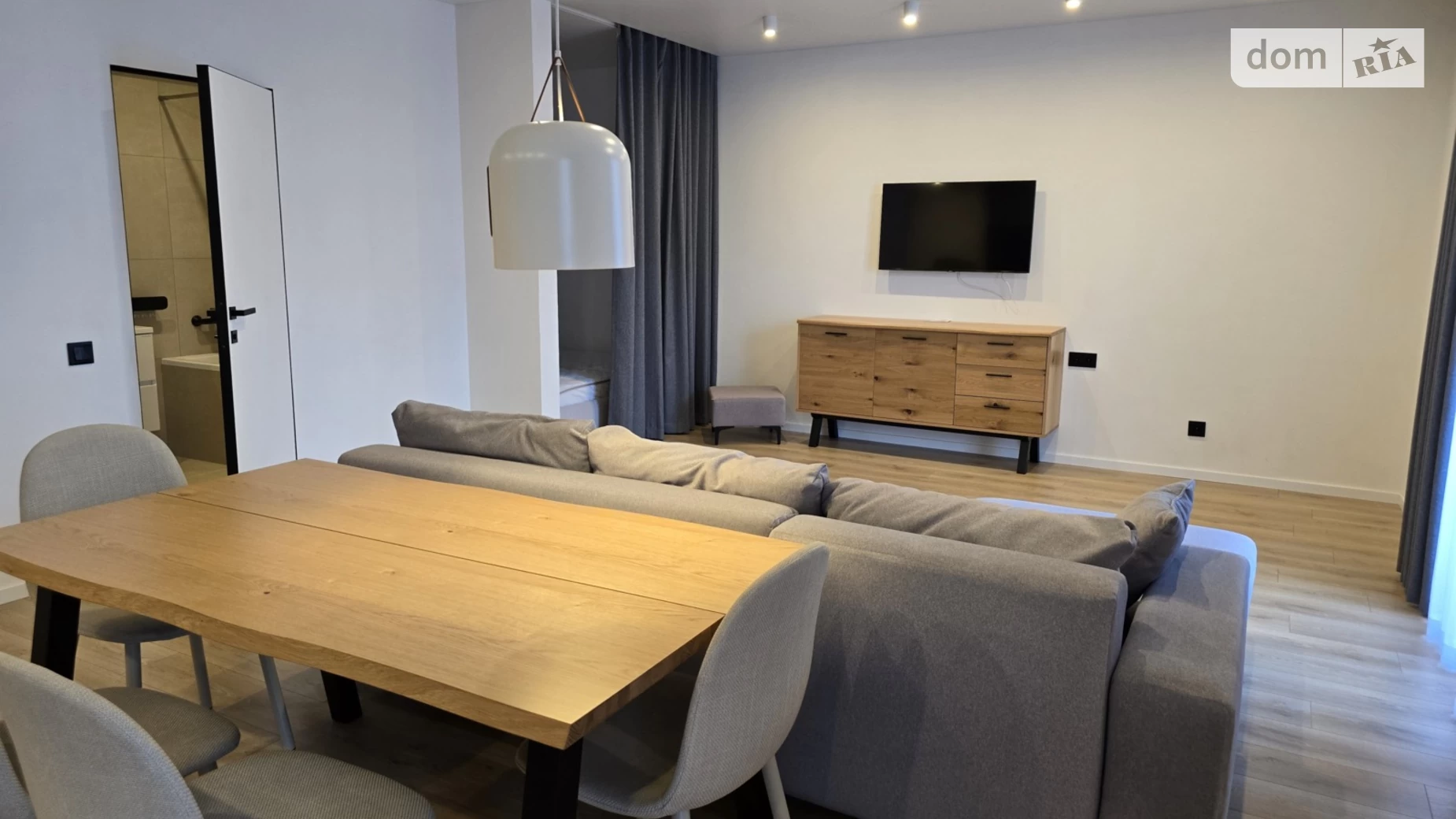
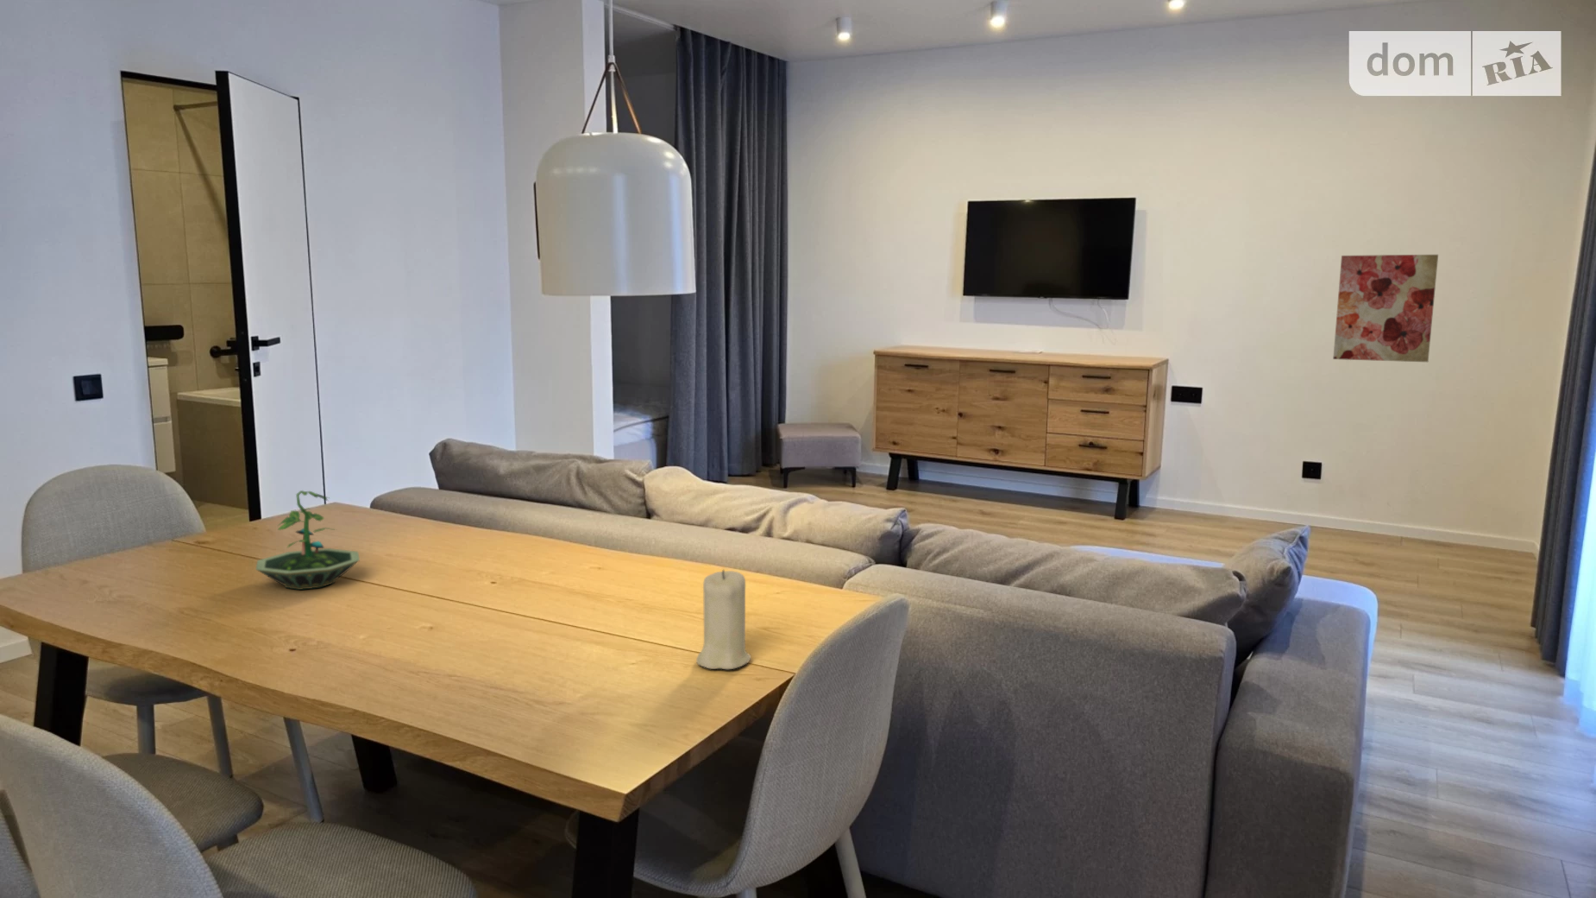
+ terrarium (306, 509)
+ candle (723, 615)
+ wall art (1383, 307)
